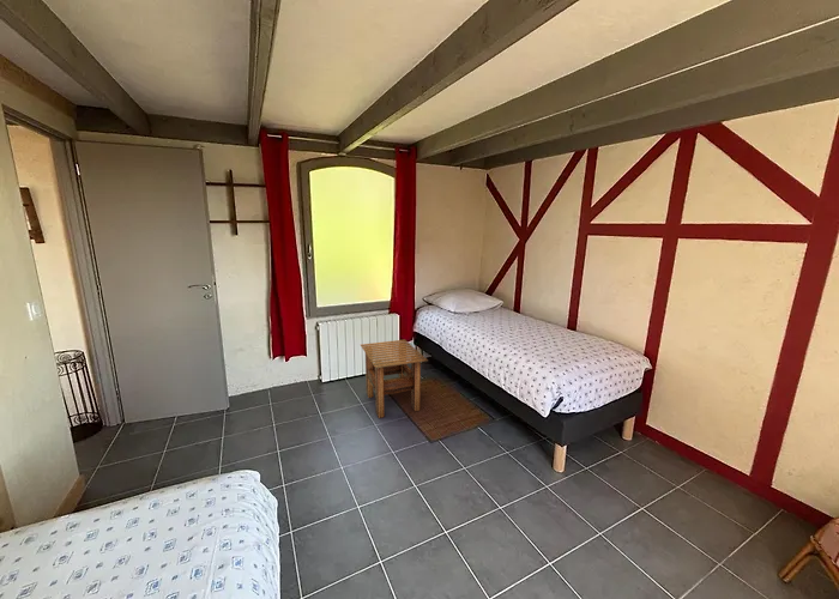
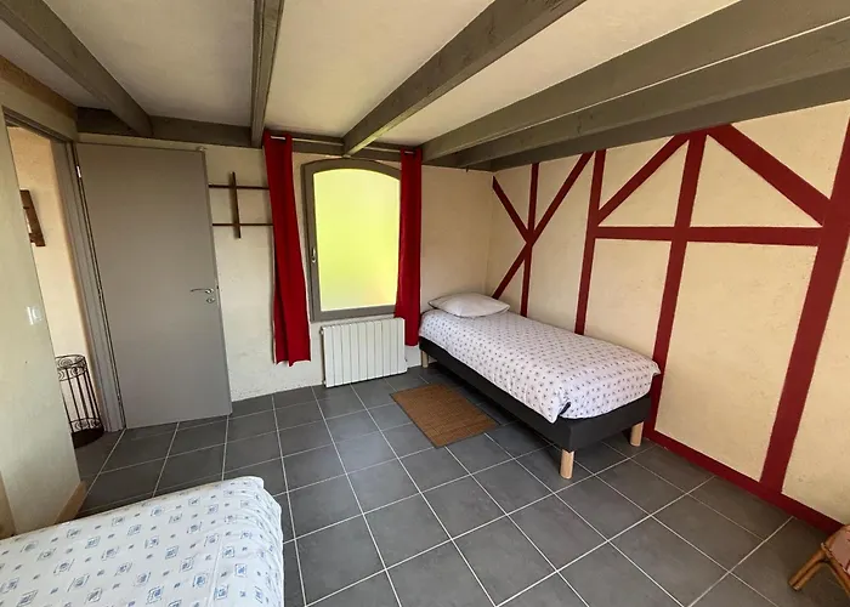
- side table (392, 379)
